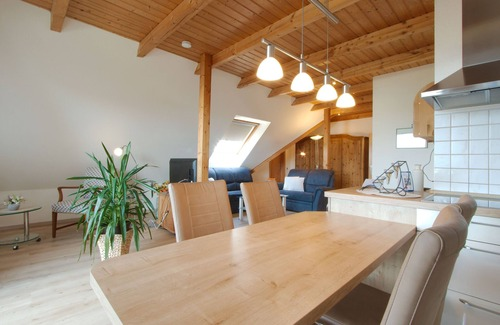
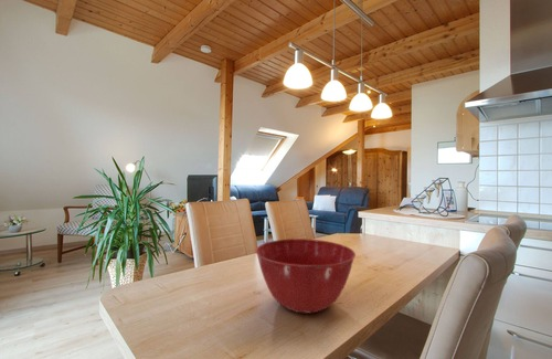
+ mixing bowl (304, 275)
